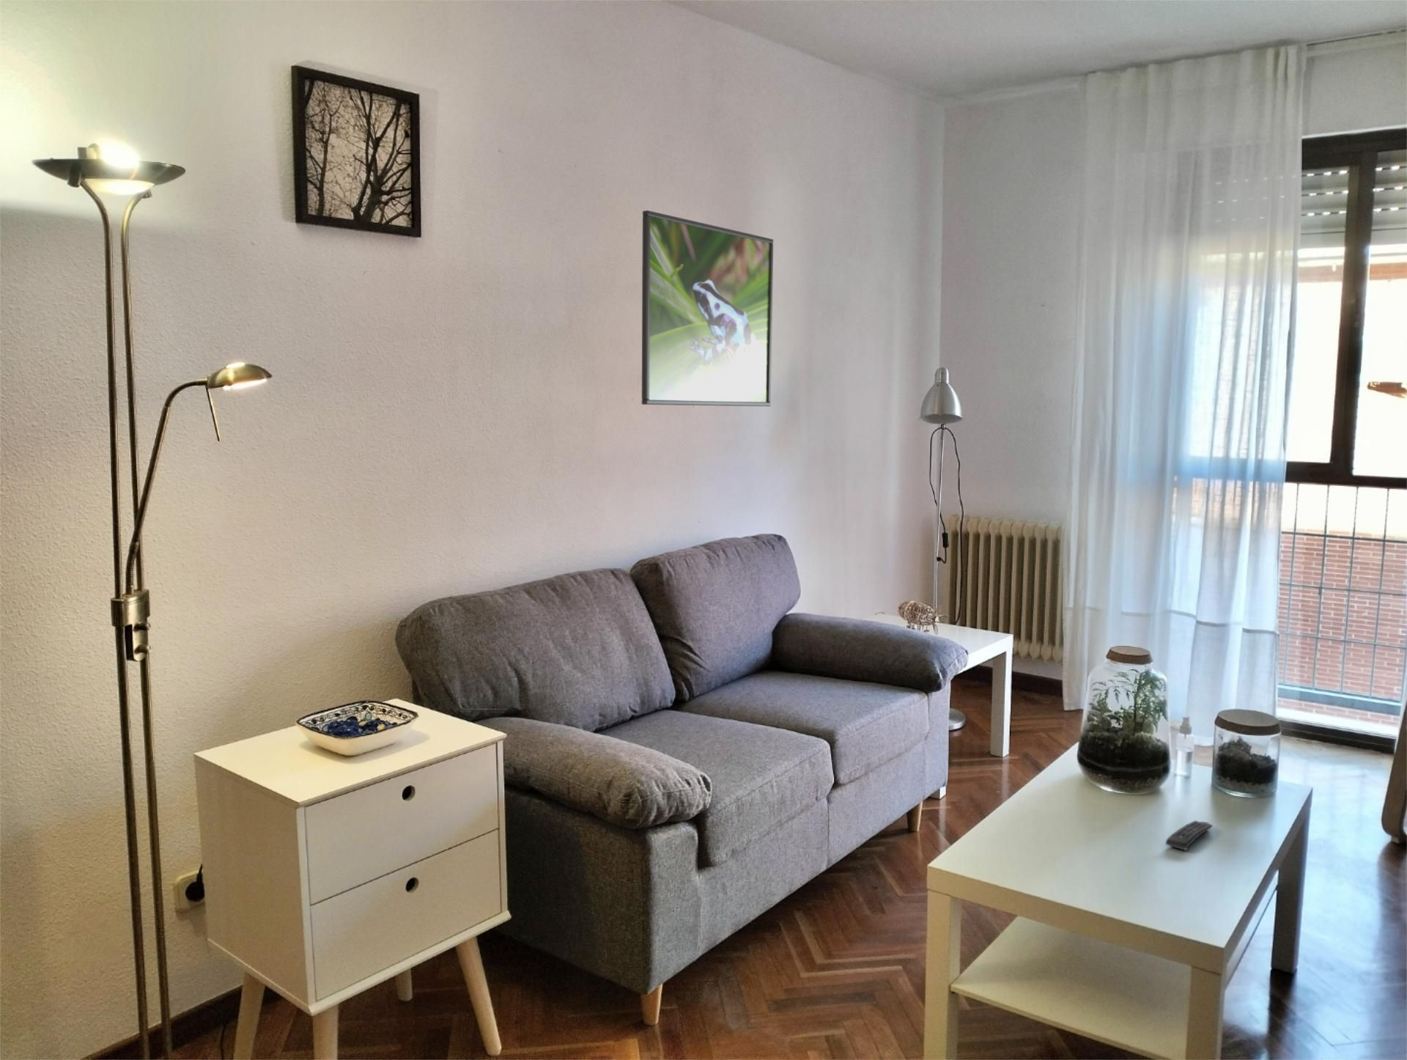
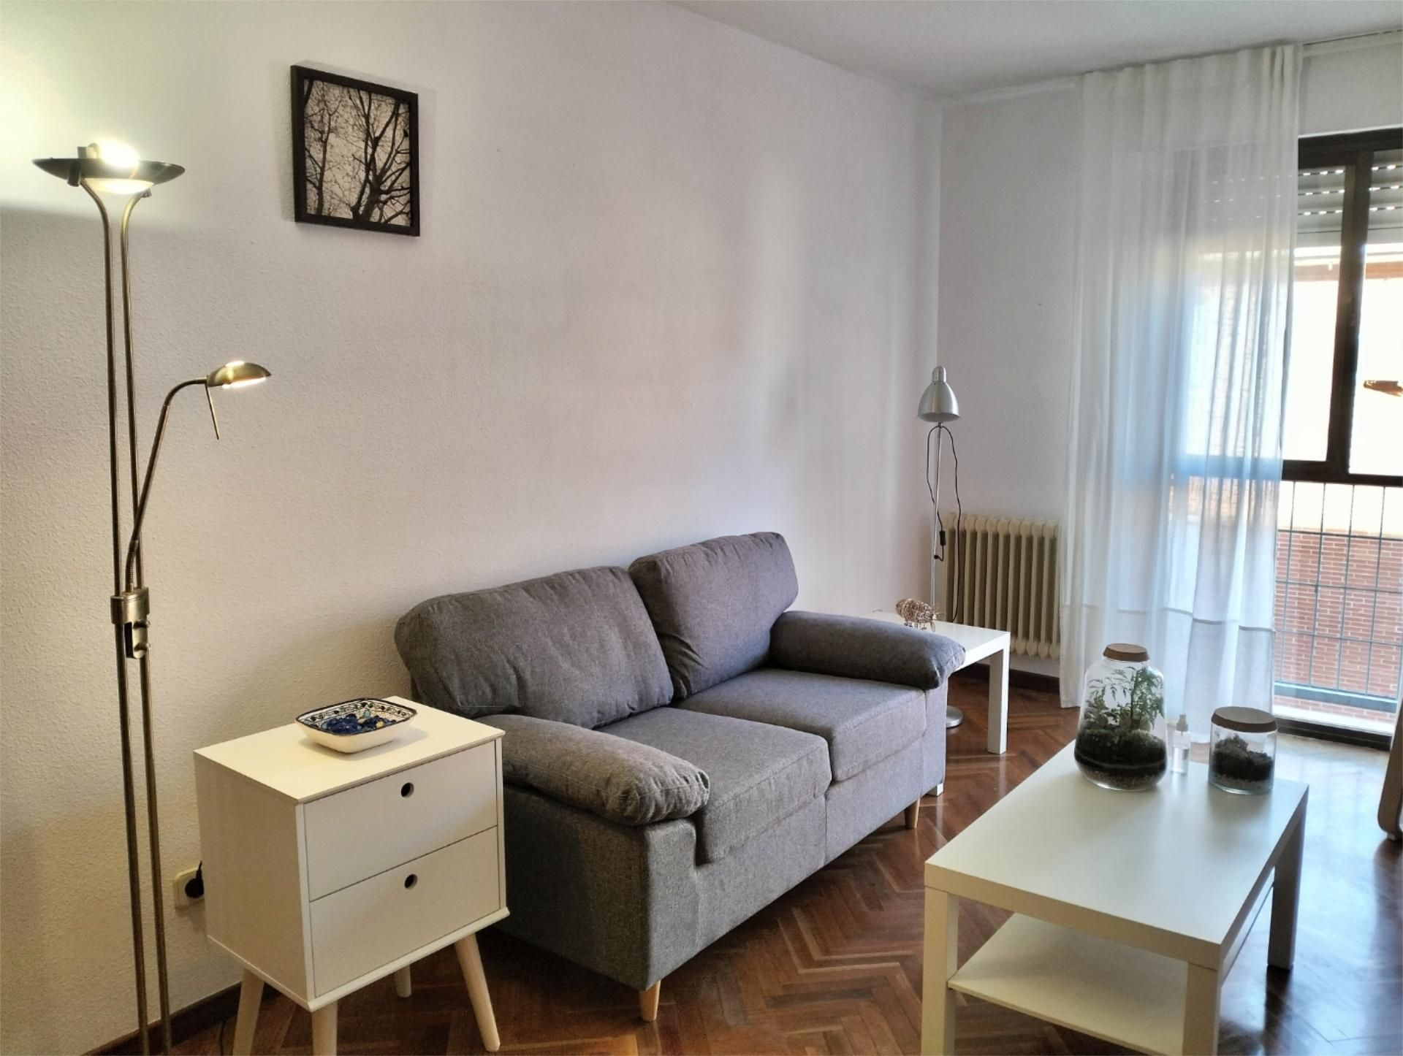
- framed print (711, 316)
- remote control (1190, 833)
